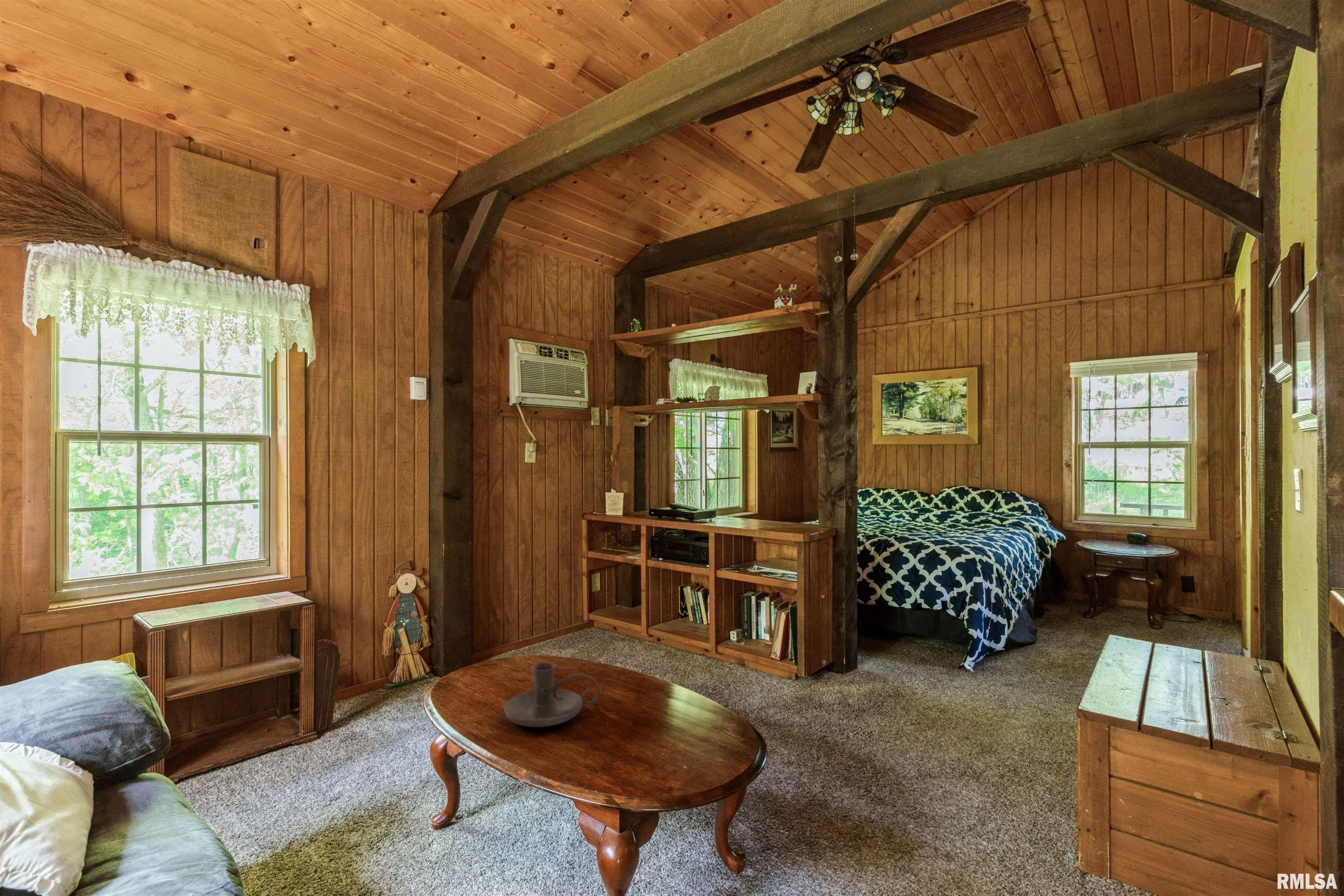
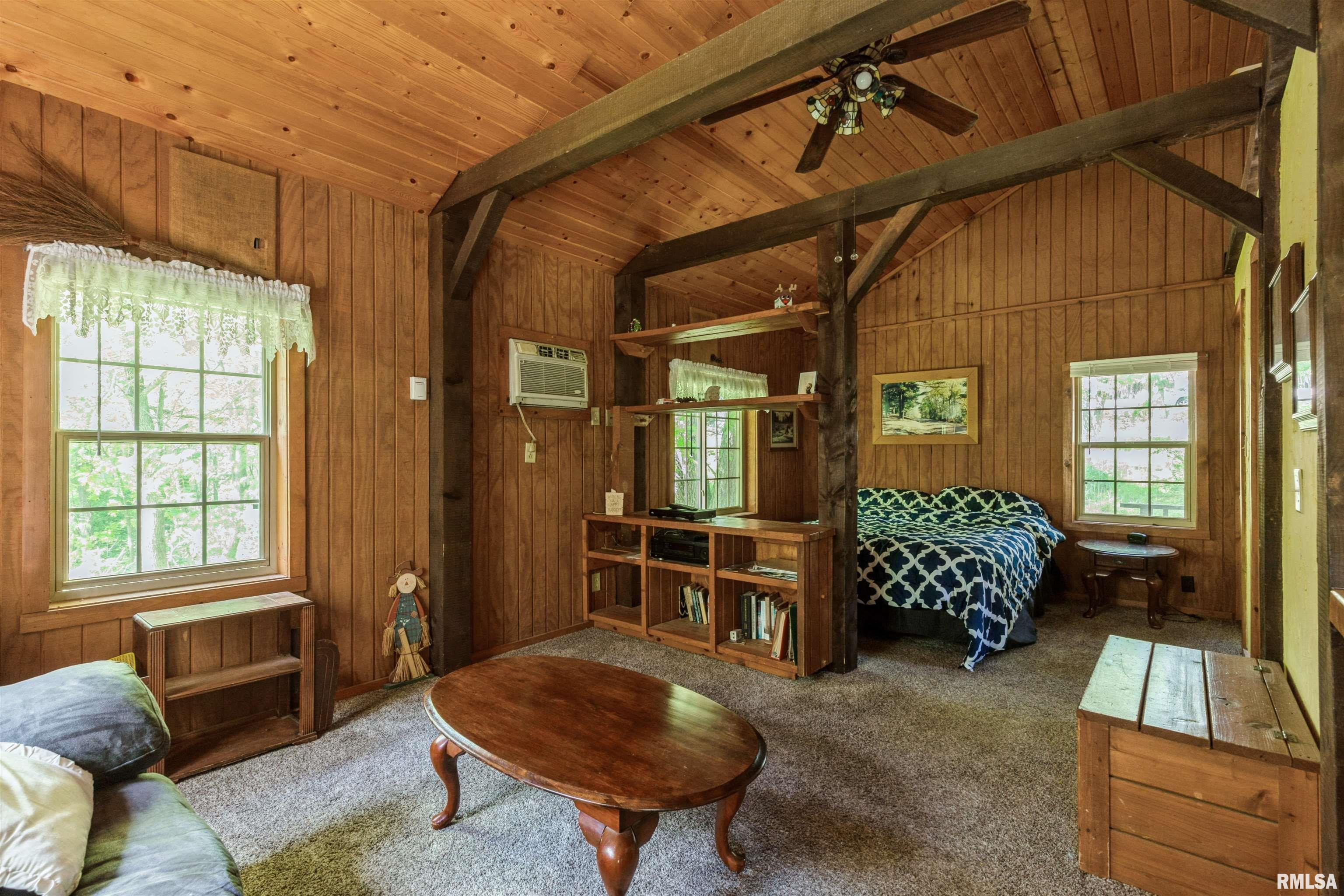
- candle holder (553, 691)
